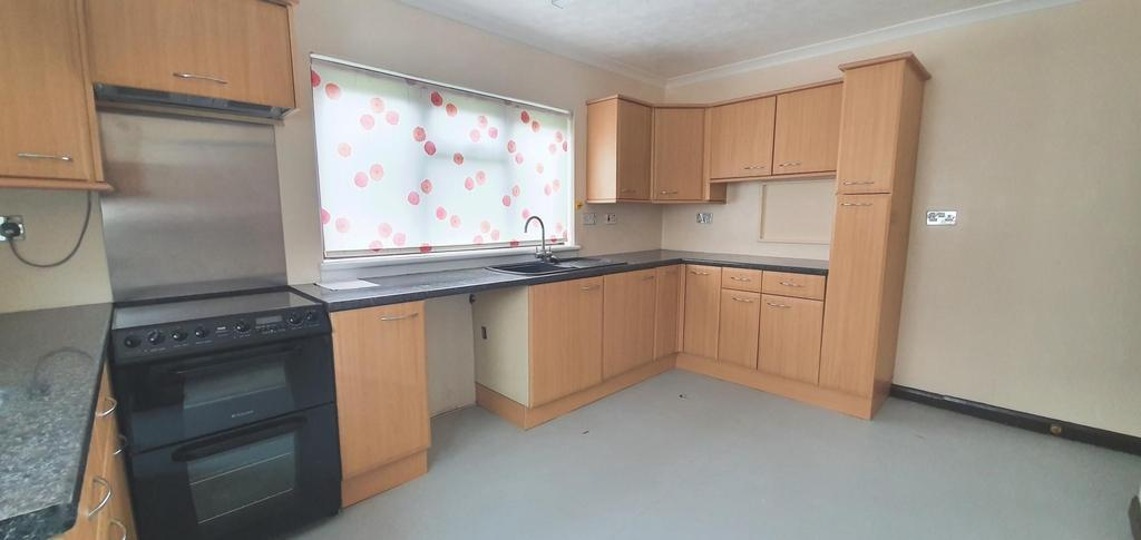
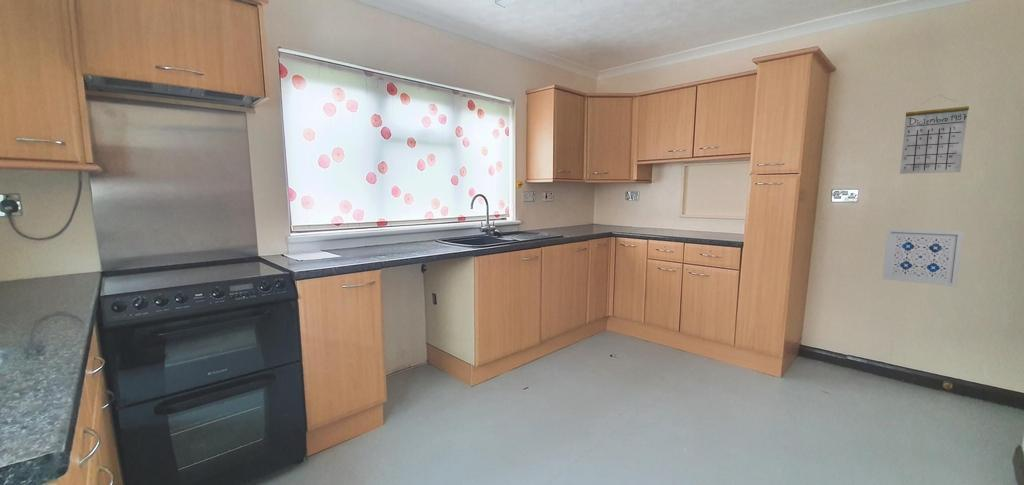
+ calendar (933, 133)
+ wall art (920, 256)
